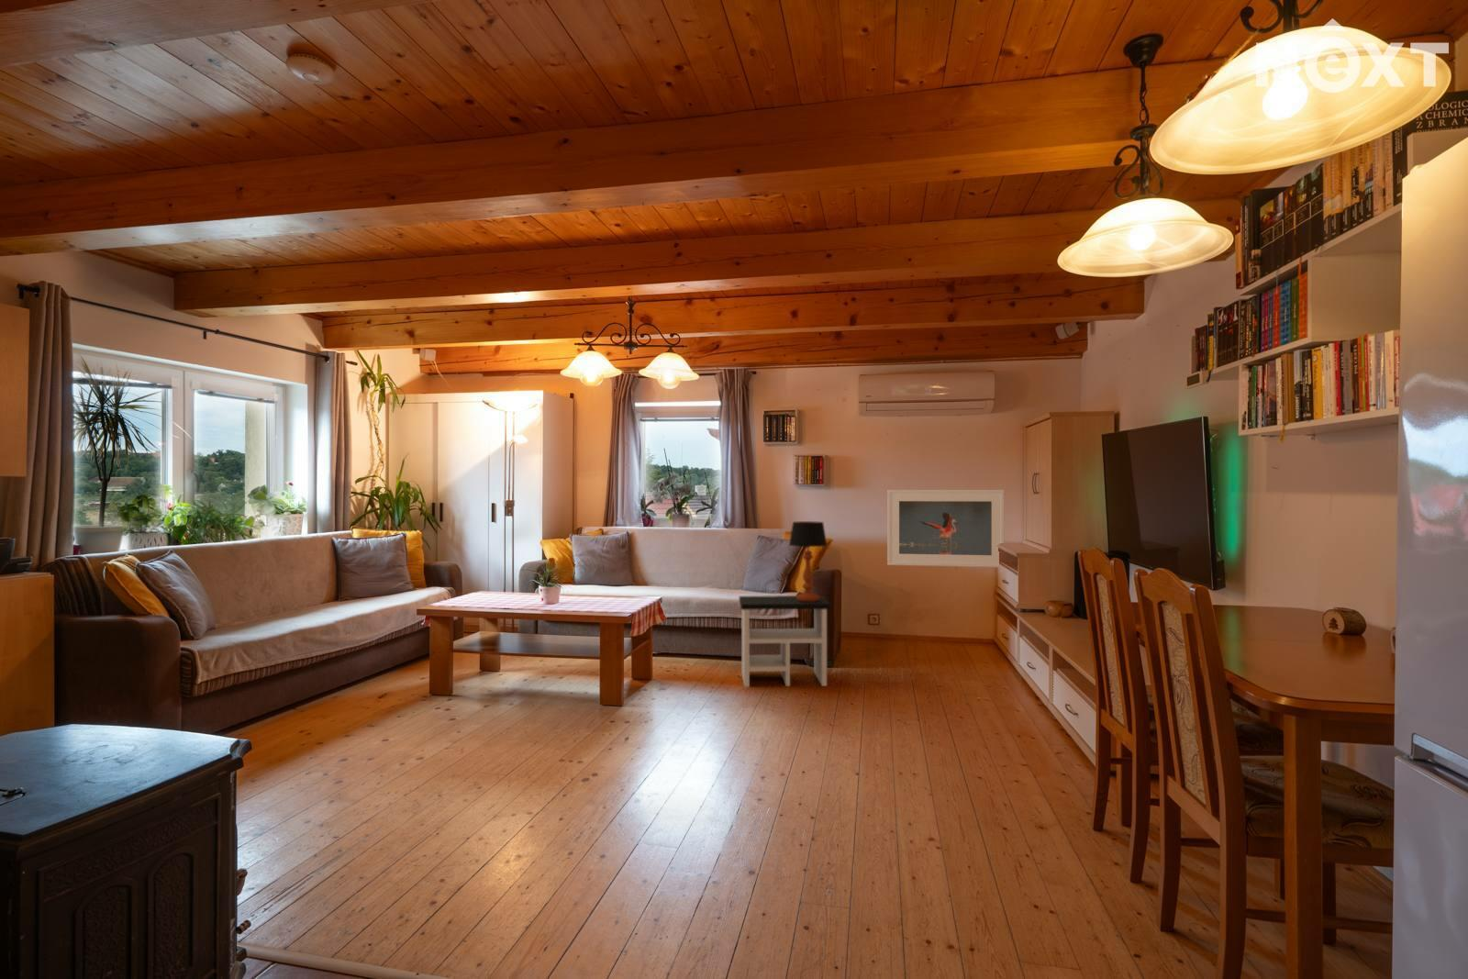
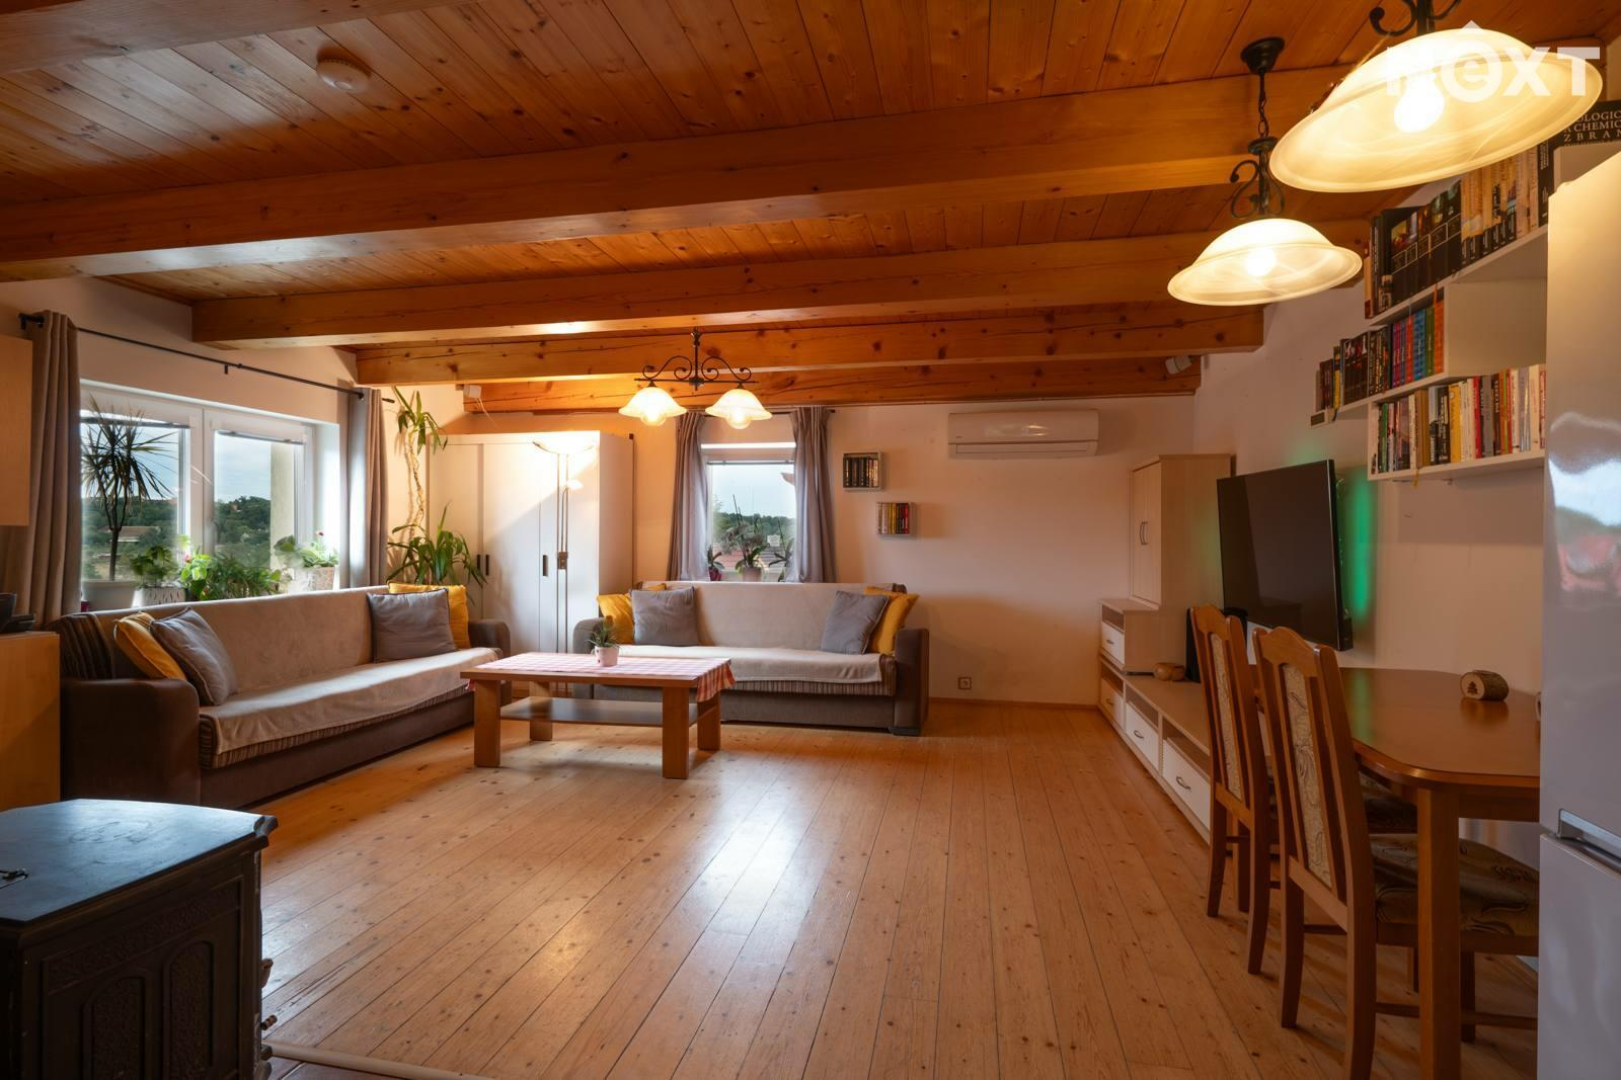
- side table (783, 639)
- table lamp (807, 561)
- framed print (944, 528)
